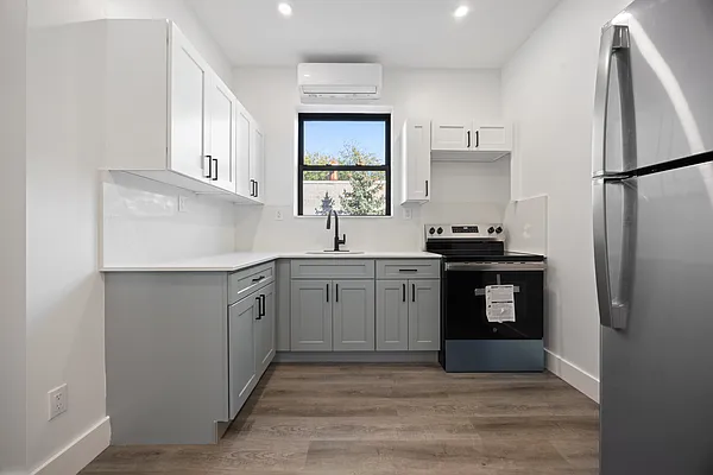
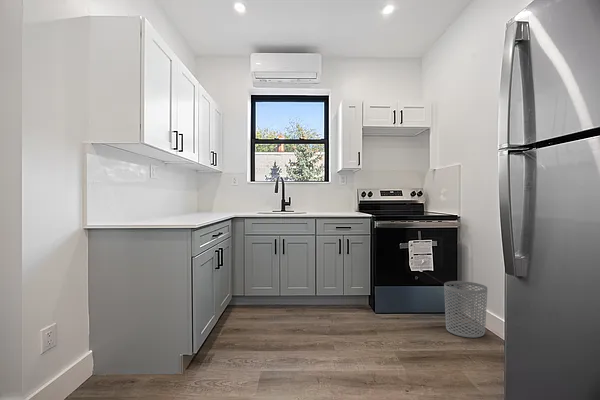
+ waste bin (465, 308)
